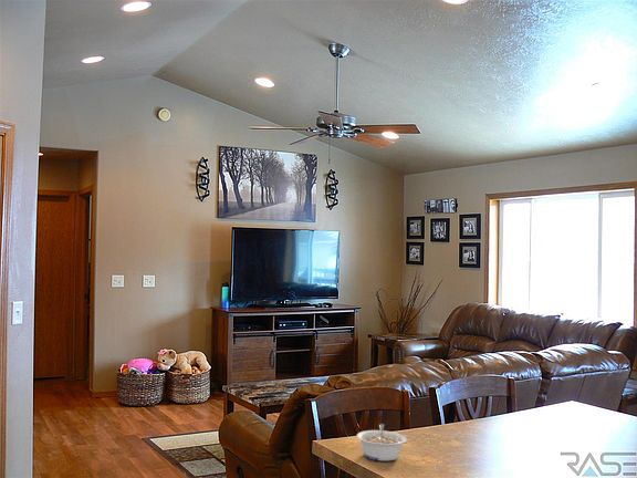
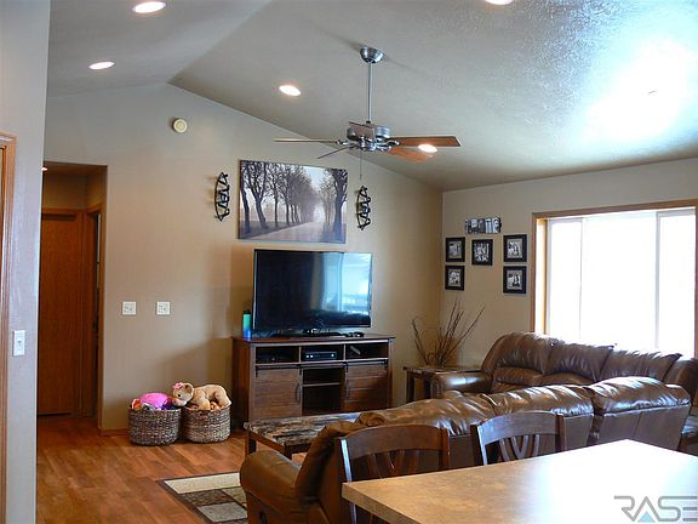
- legume (379, 444)
